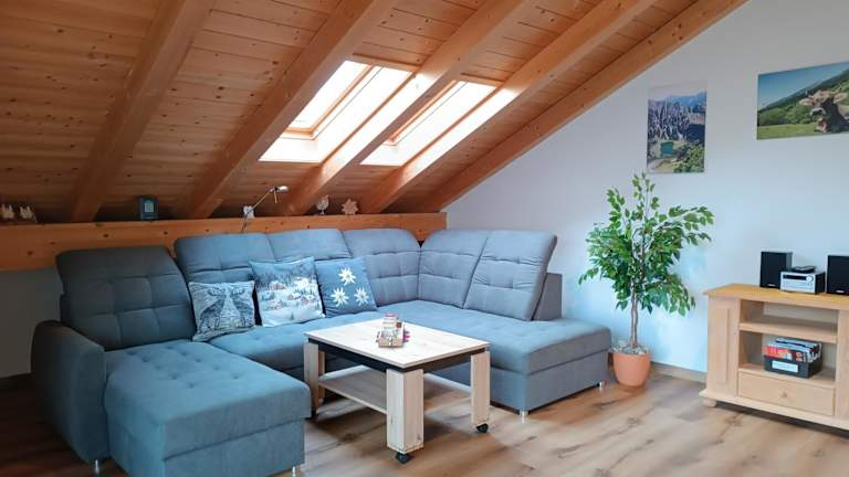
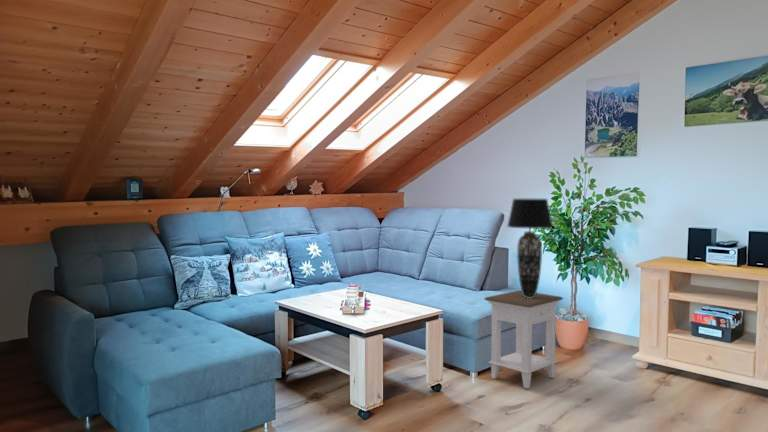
+ nightstand (523, 337)
+ table lamp (529, 247)
